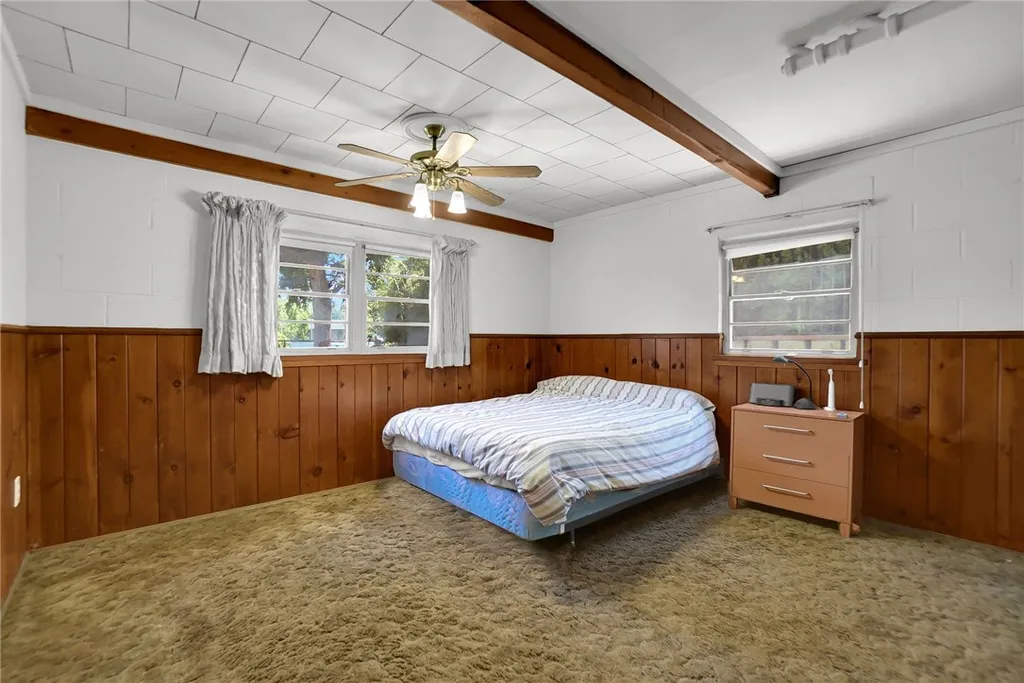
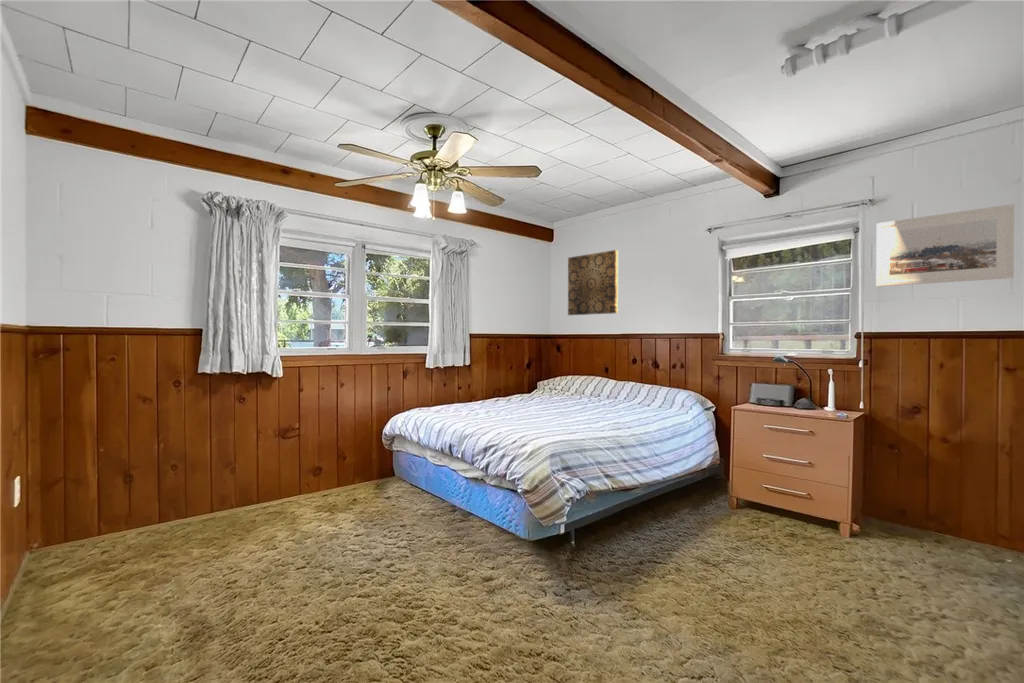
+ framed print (939, 248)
+ wall art (591, 284)
